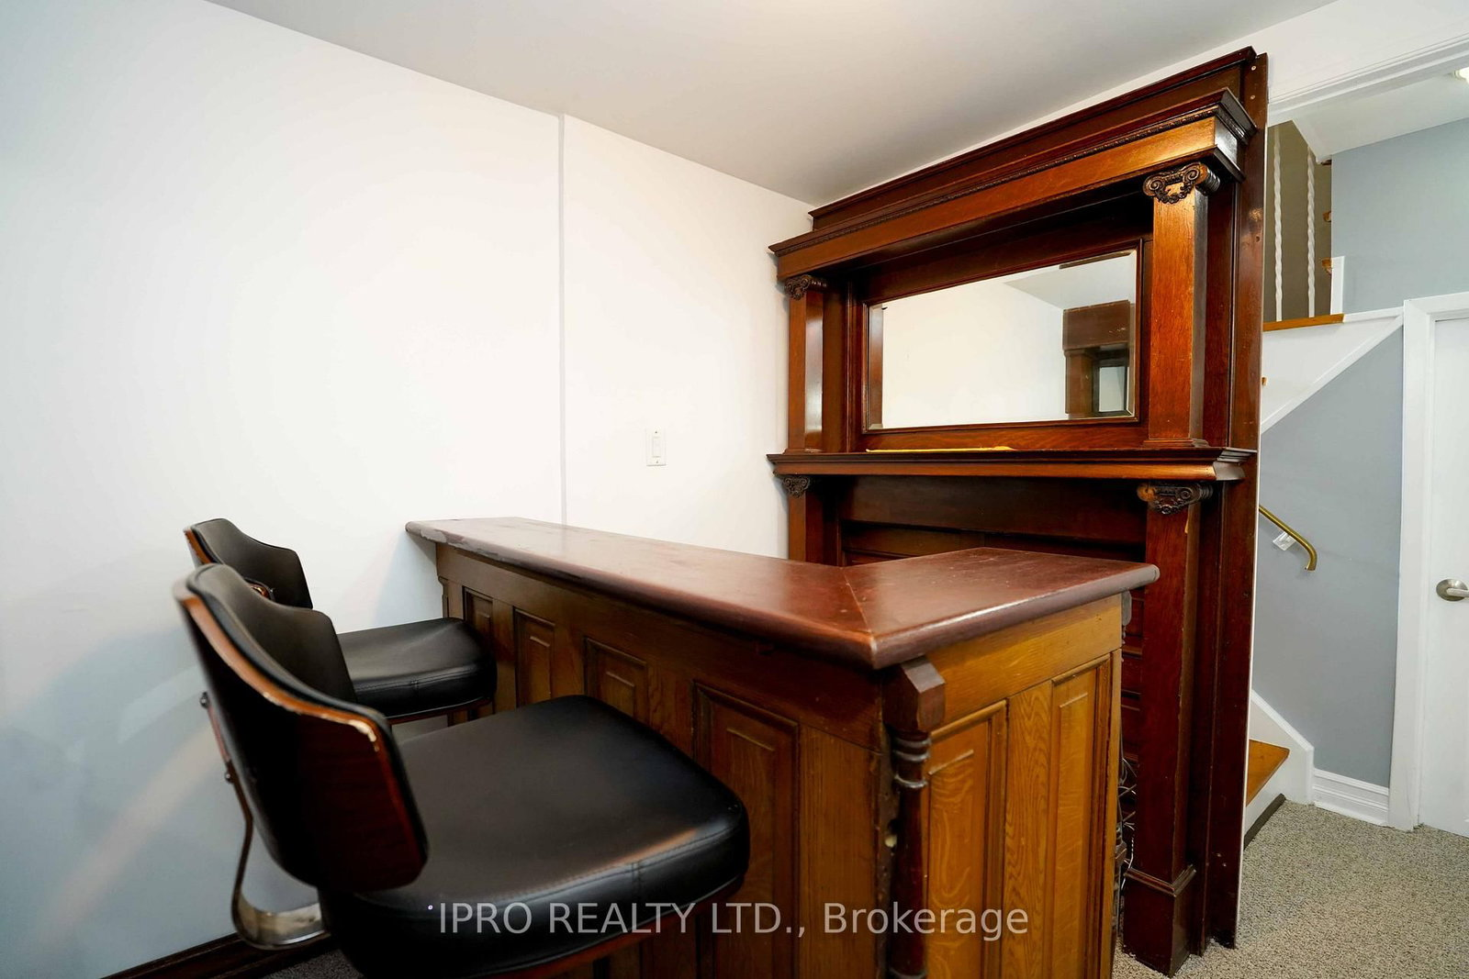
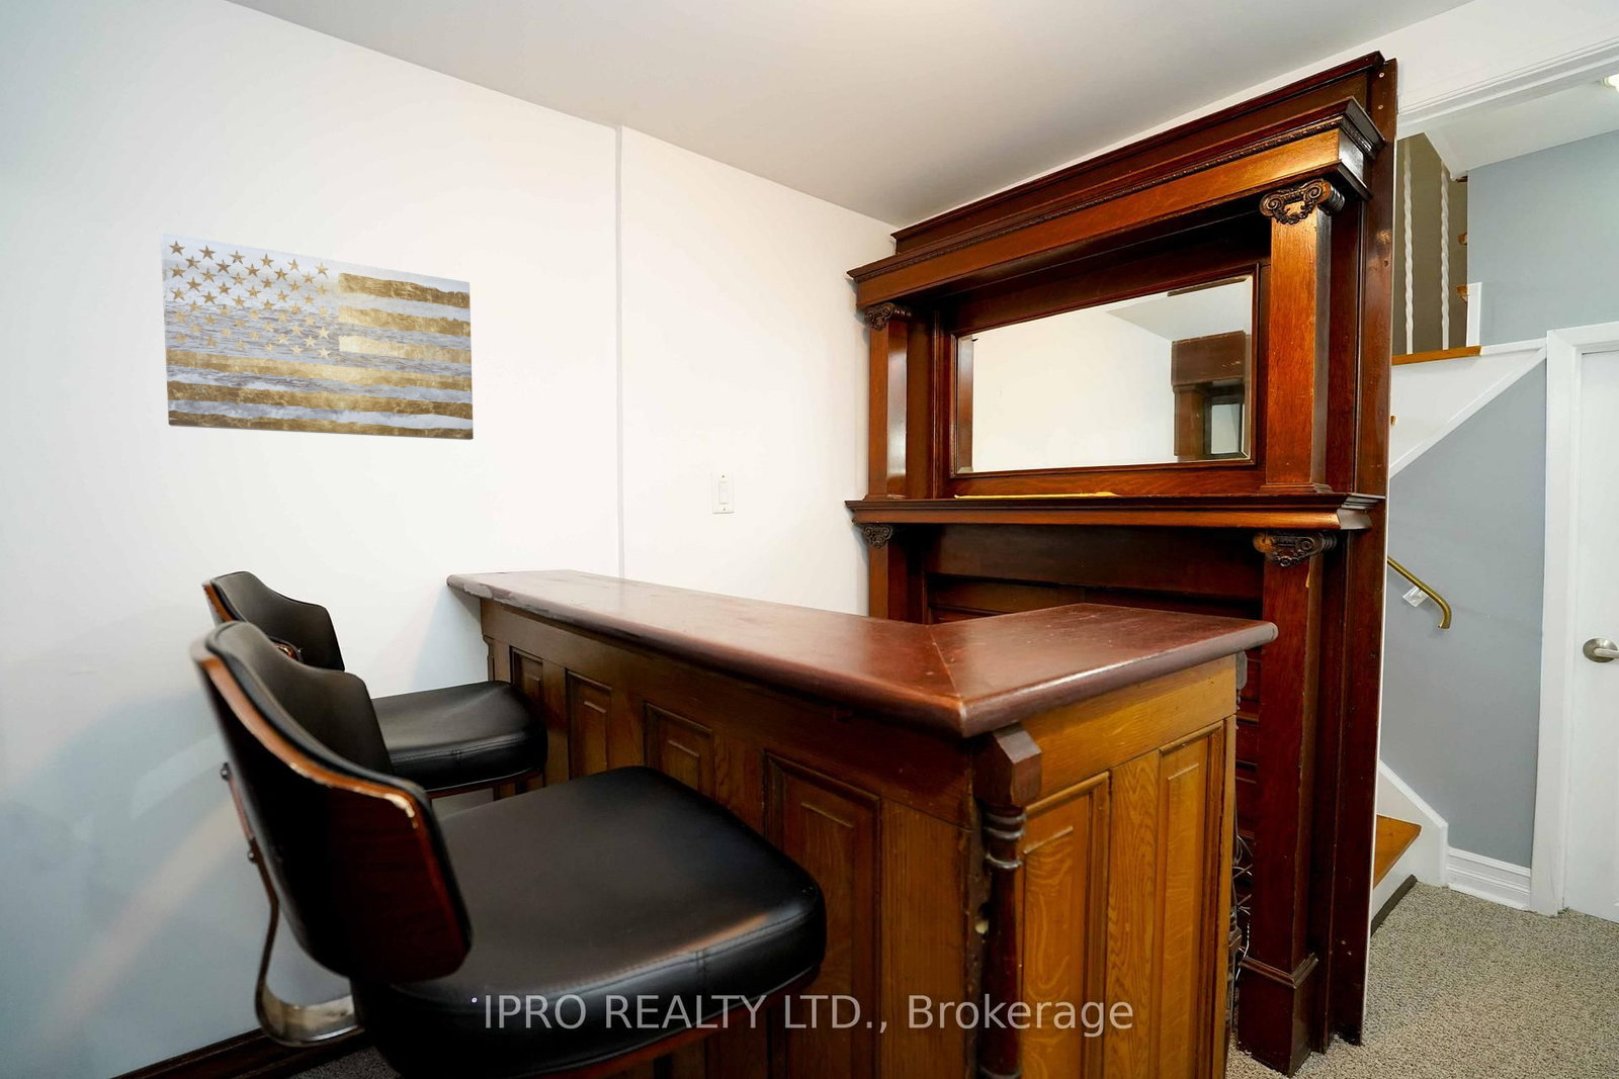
+ wall art (332, 348)
